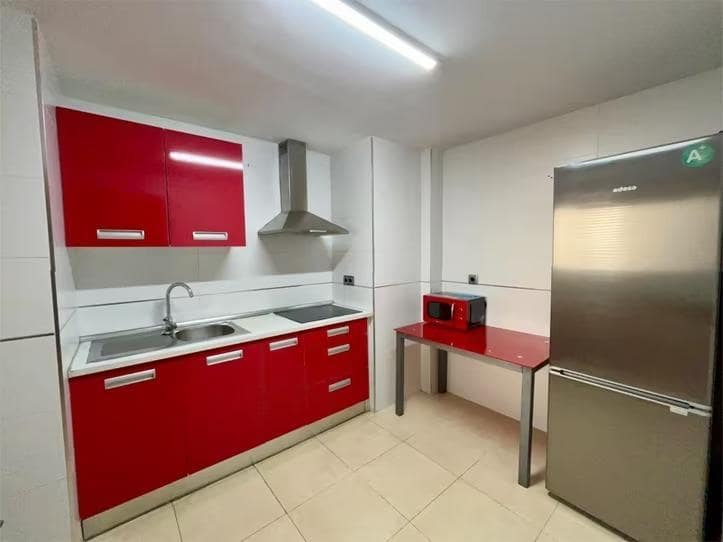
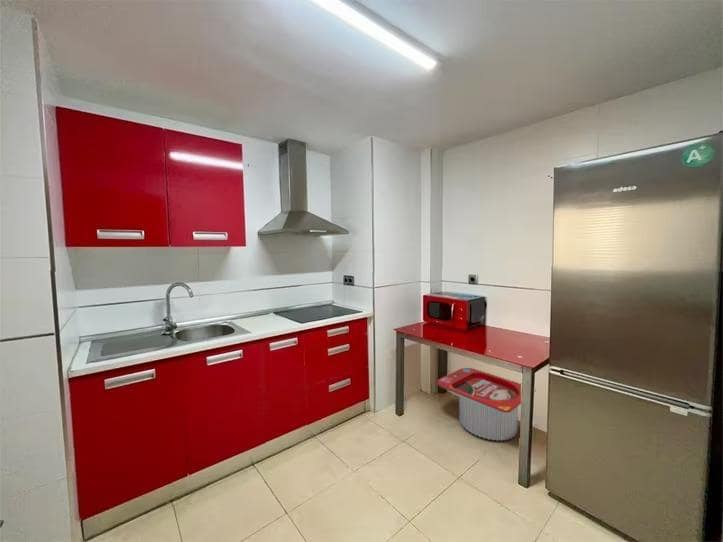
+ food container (483, 404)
